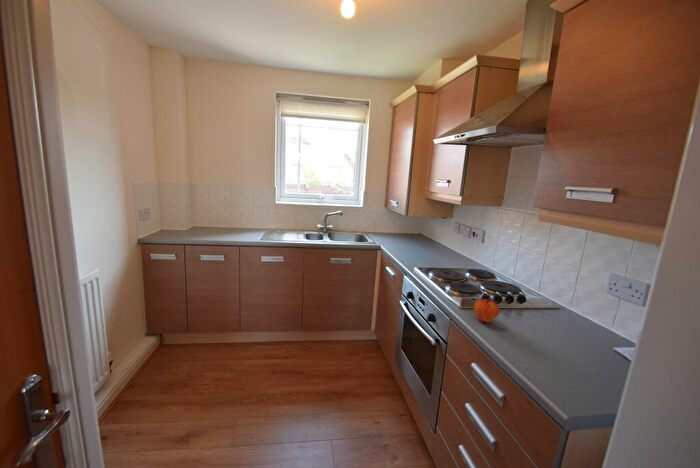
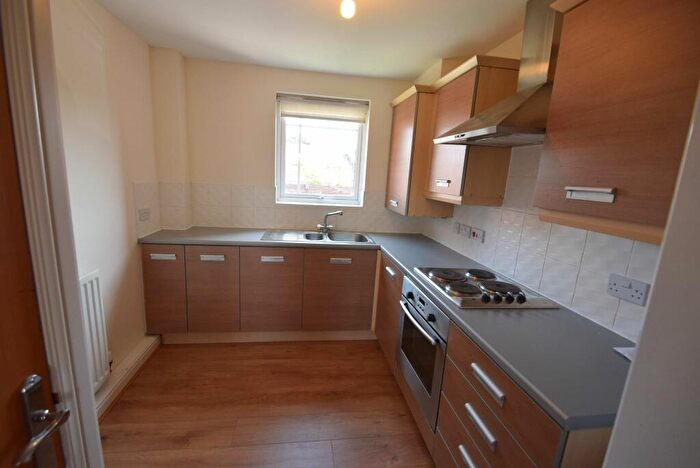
- fruit (486, 309)
